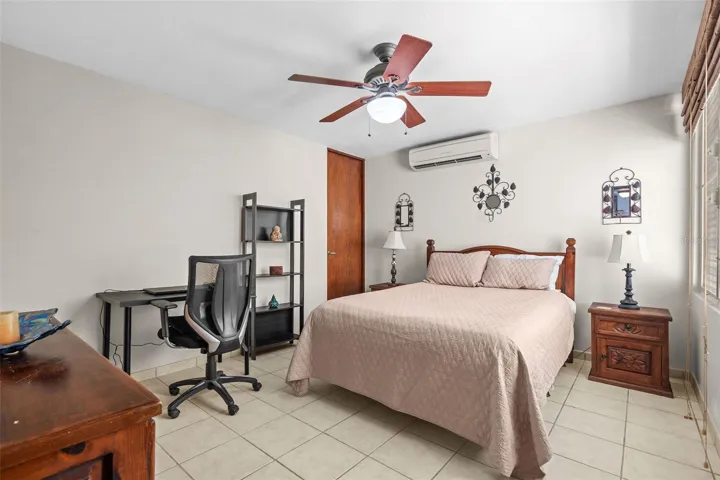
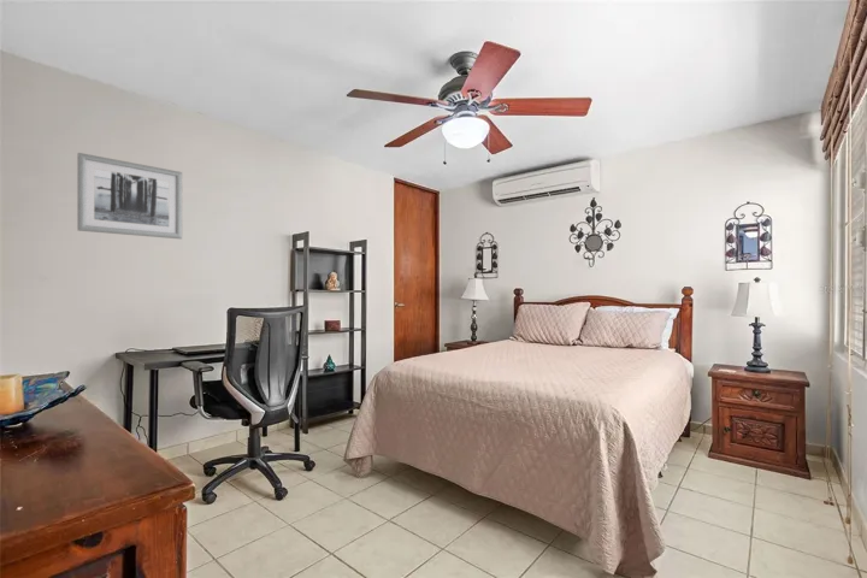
+ wall art (134, 199)
